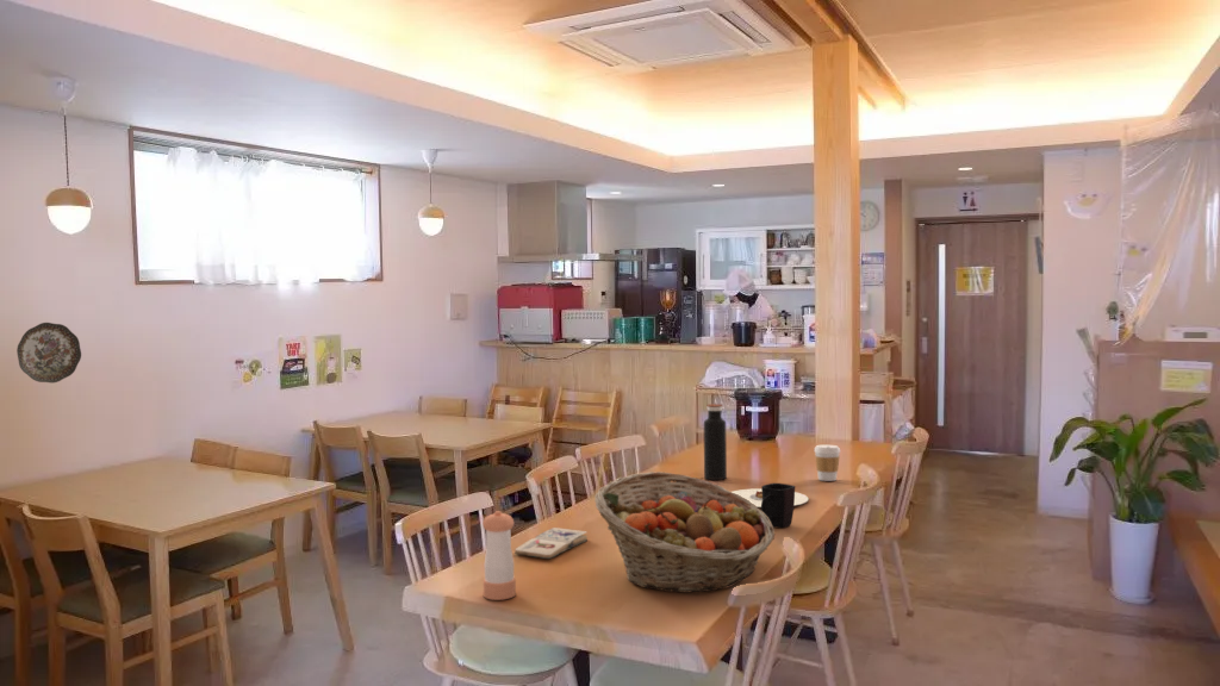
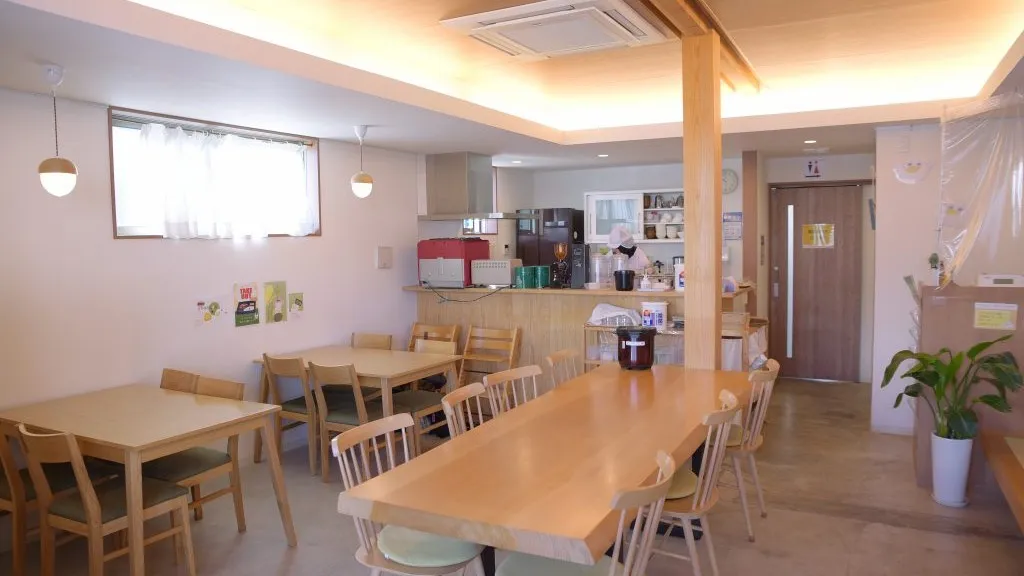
- water bottle (715, 441)
- pepper shaker (498, 553)
- paperback book (553, 541)
- mug (777, 506)
- decorative plate (48, 353)
- coffee cup (827, 462)
- plate (761, 493)
- fruit basket (685, 528)
